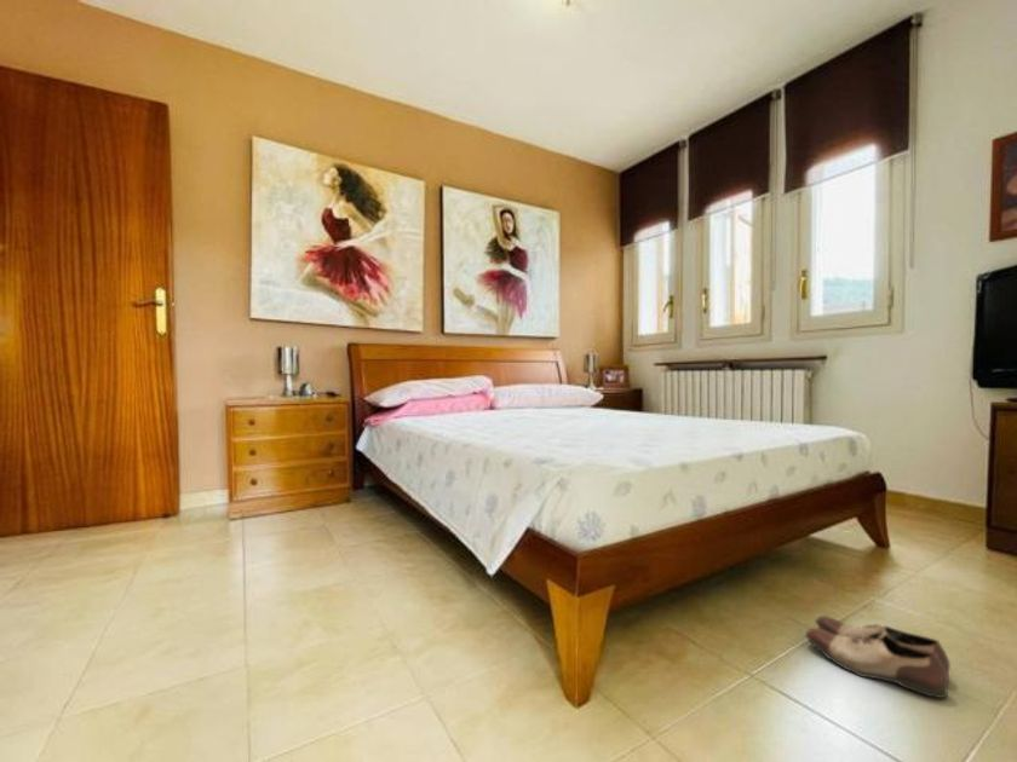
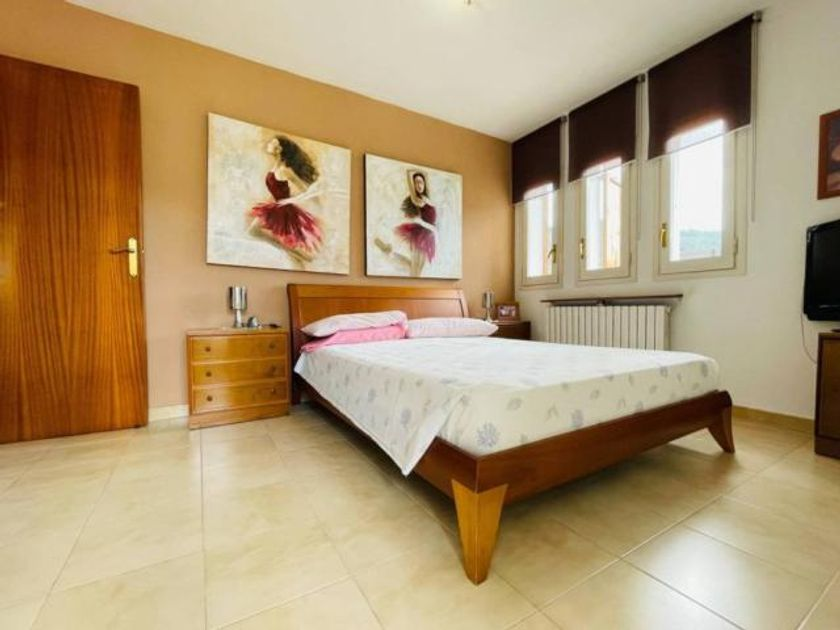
- shoe (873, 643)
